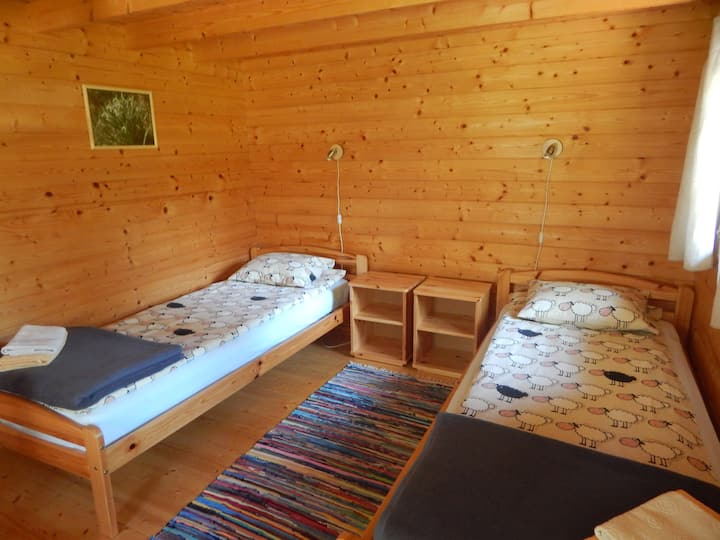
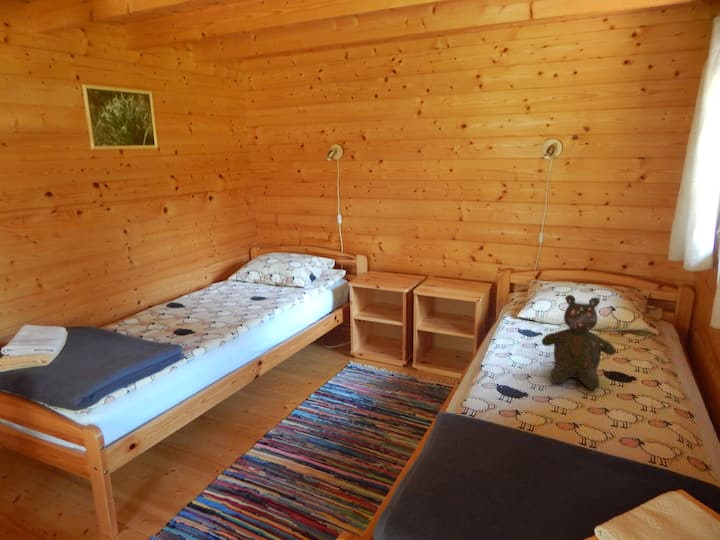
+ teddy bear (578, 339)
